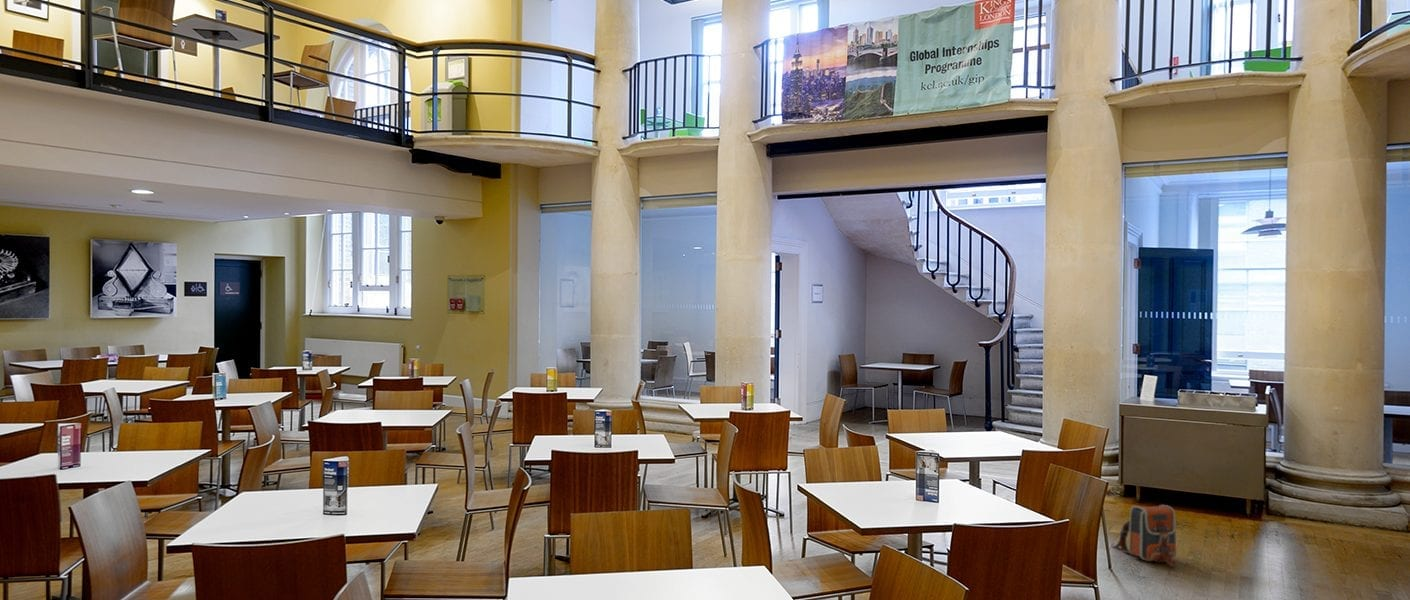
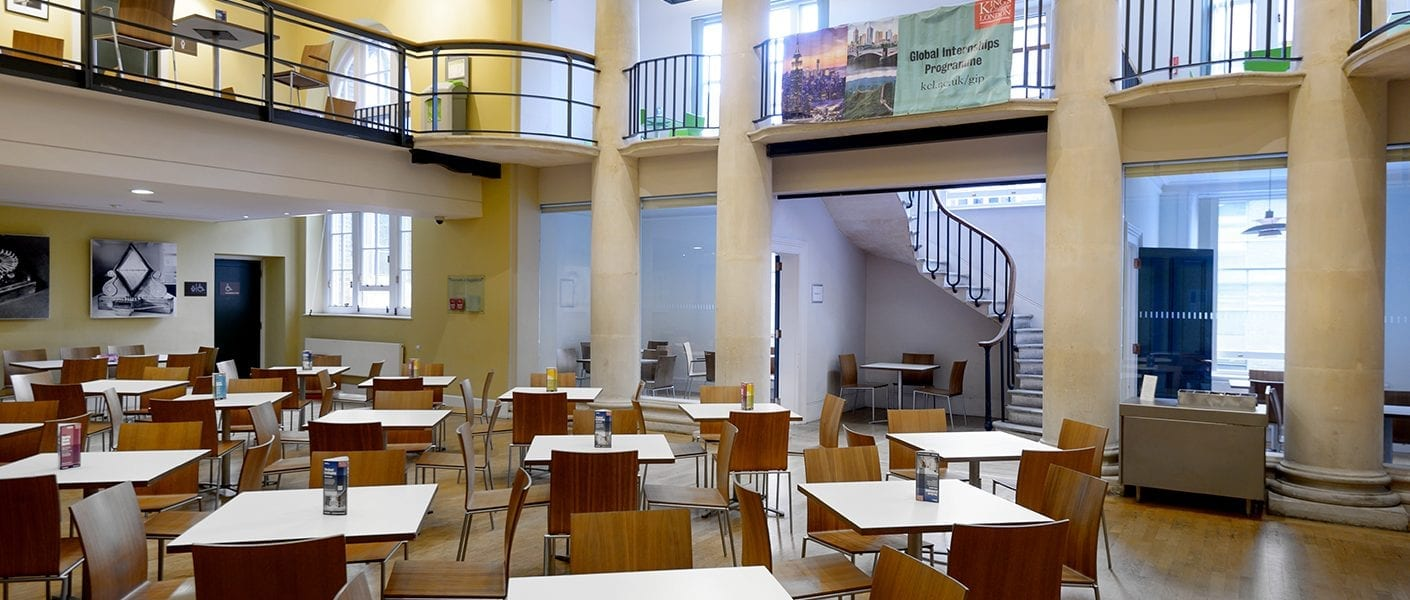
- backpack (1147, 530)
